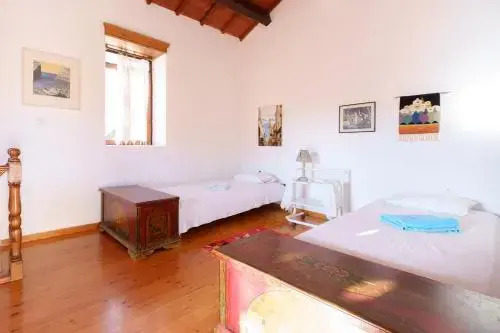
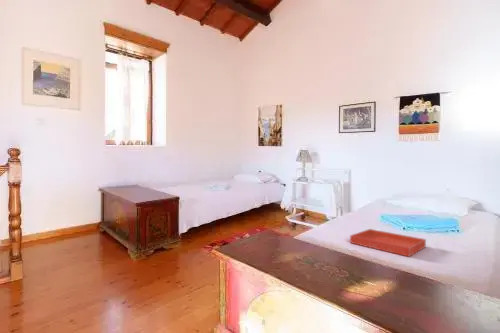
+ tray (387, 240)
